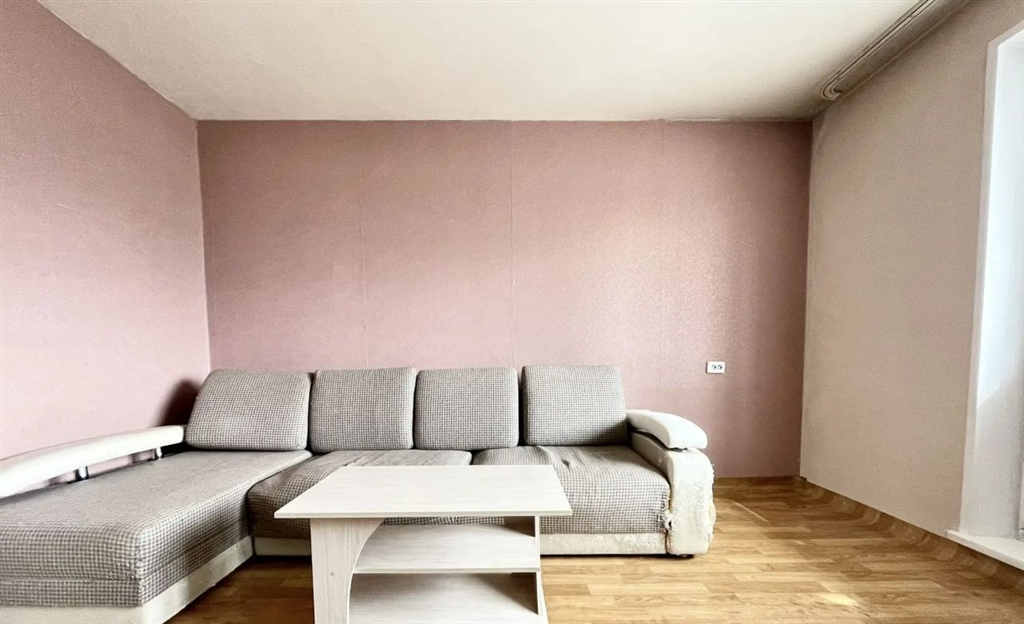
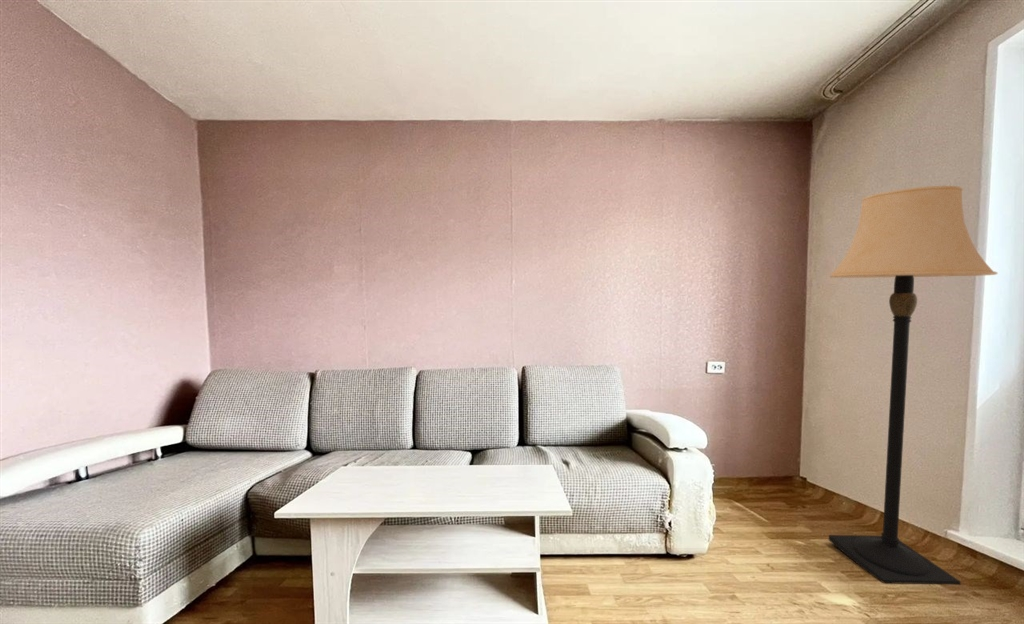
+ lamp (898, 383)
